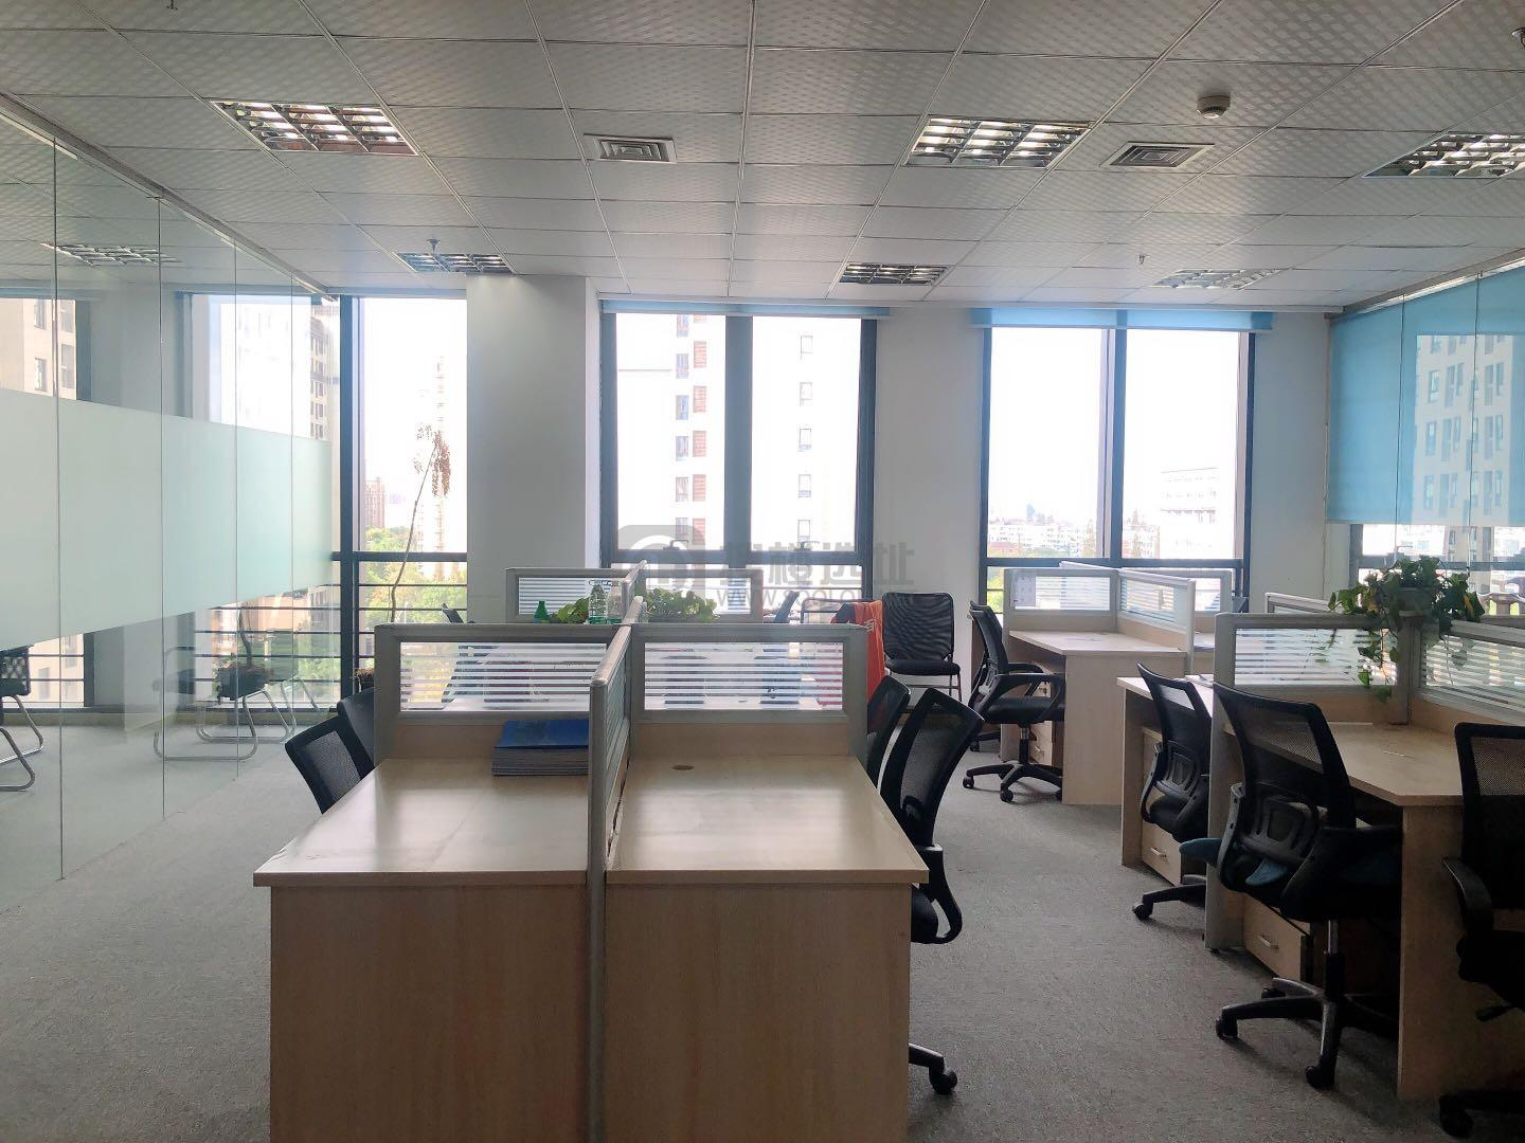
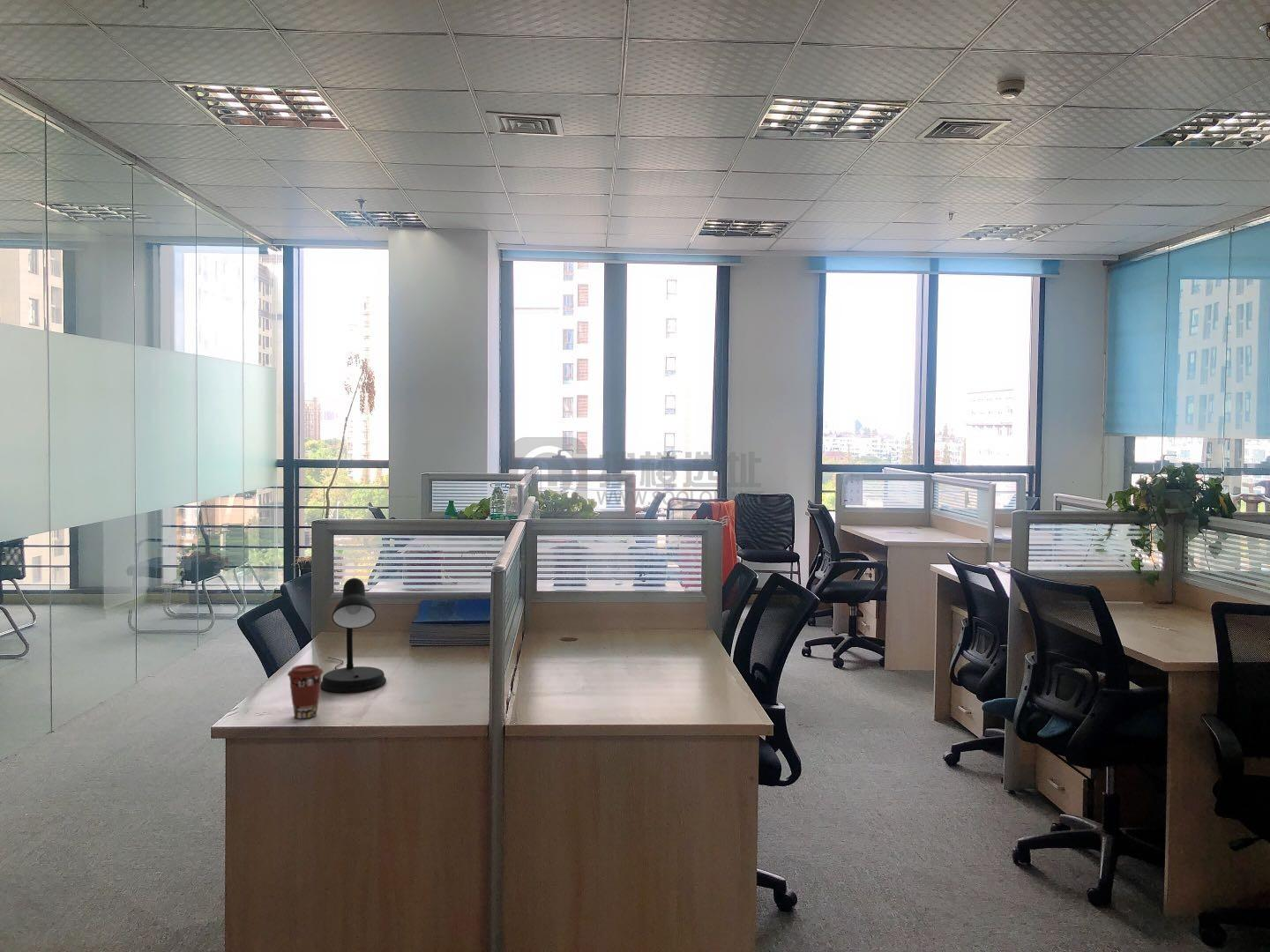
+ coffee cup (305, 691)
+ desk lamp (347, 623)
